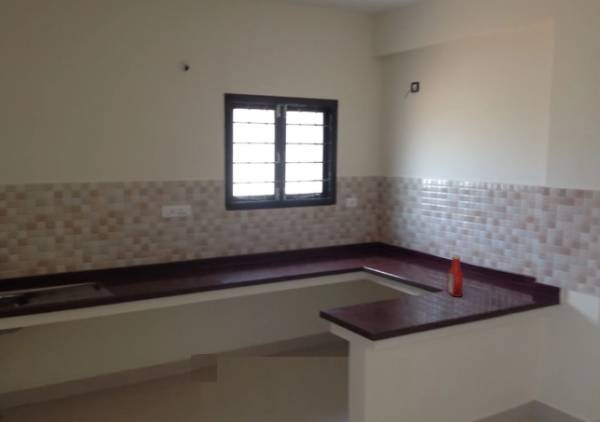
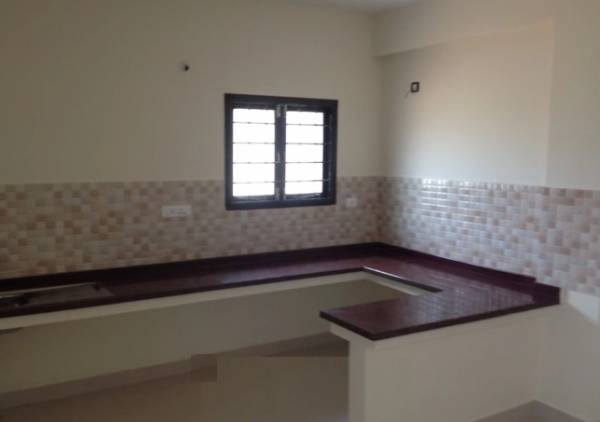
- soap bottle (455, 274)
